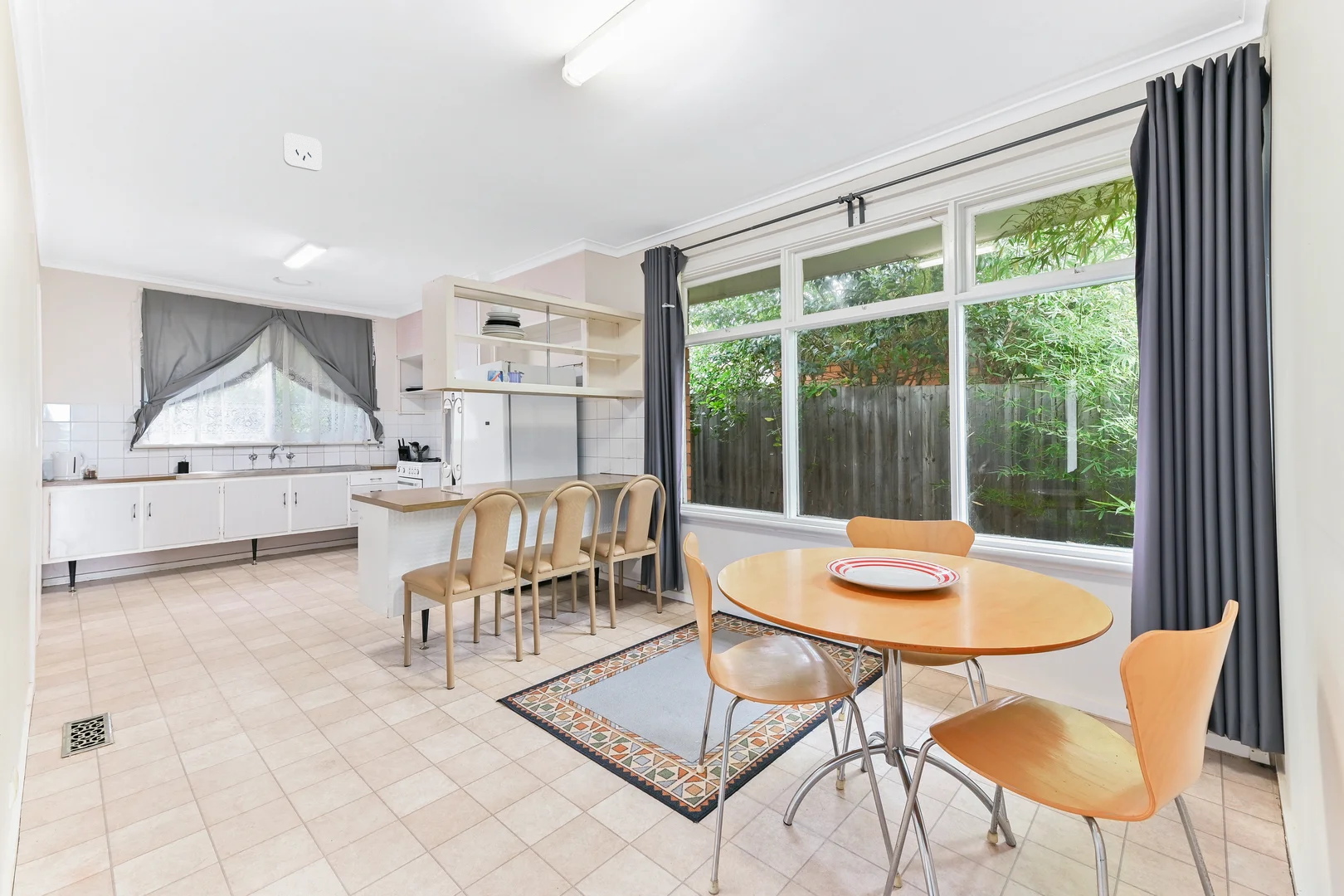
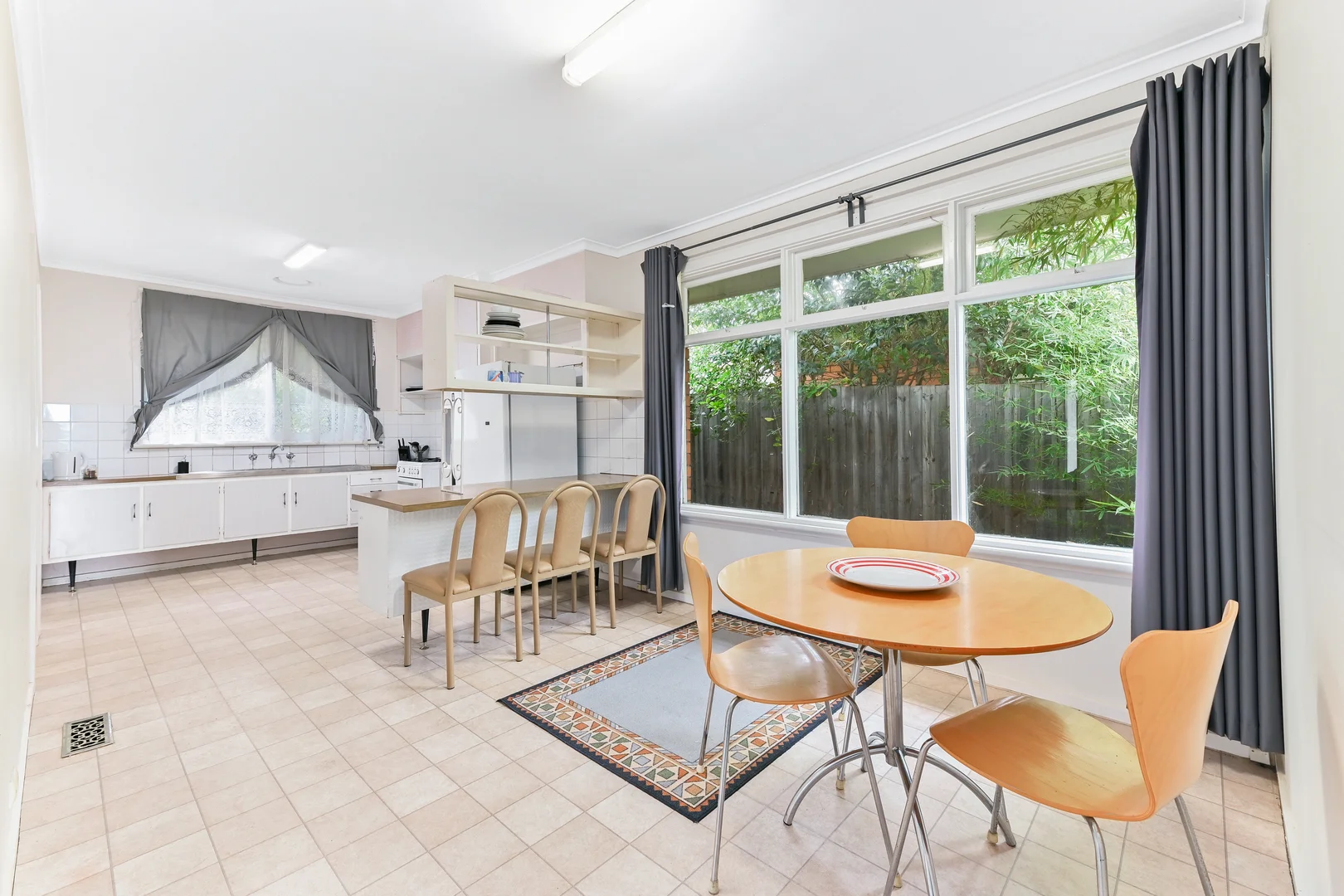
- smoke detector (302, 152)
